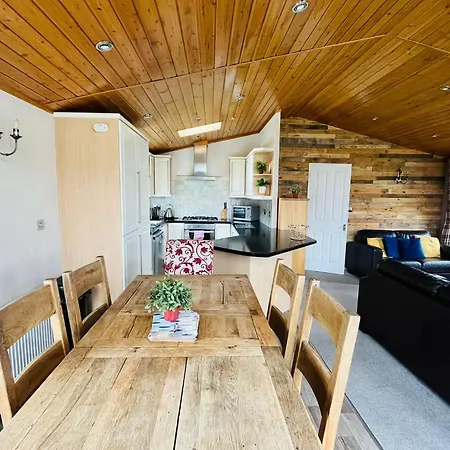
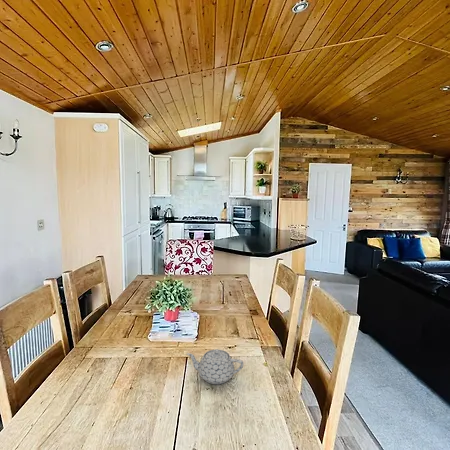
+ teapot (214, 363)
